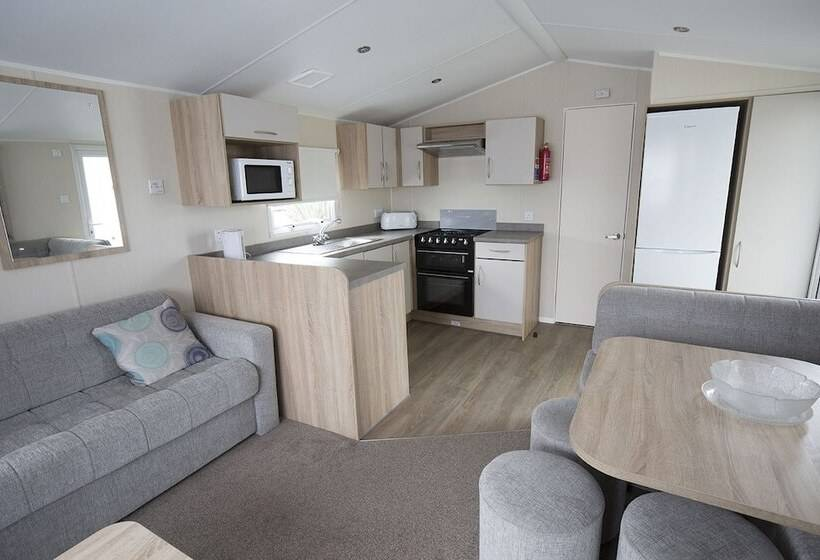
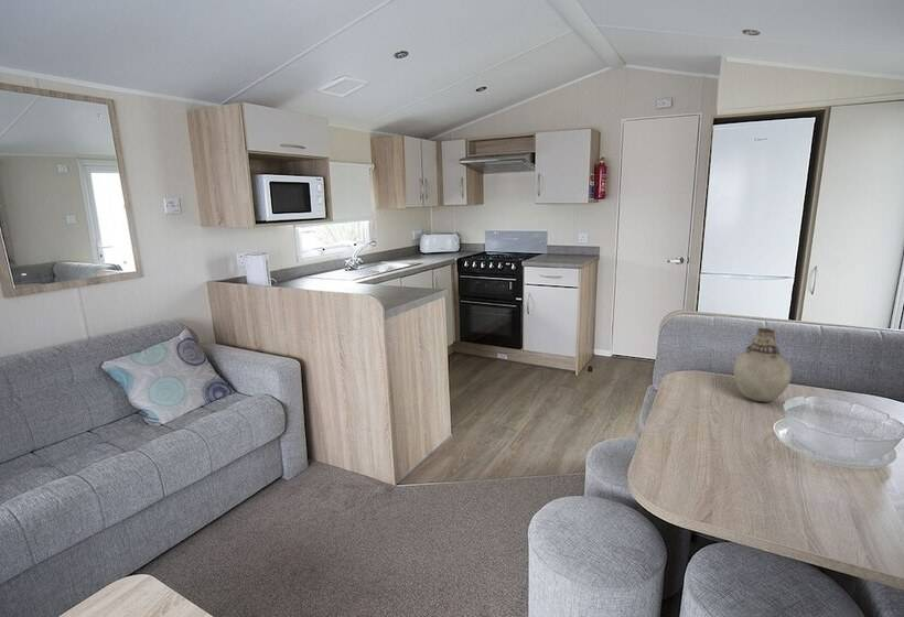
+ vase (762, 365)
